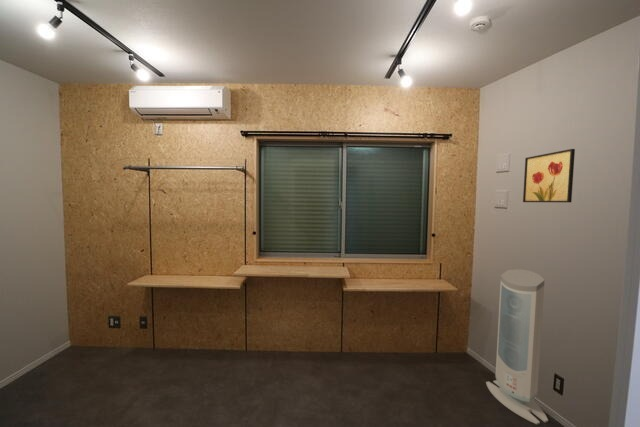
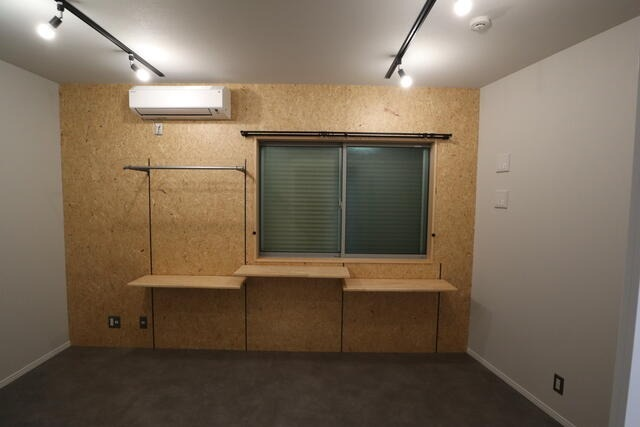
- wall art (547, 178)
- air purifier (518, 336)
